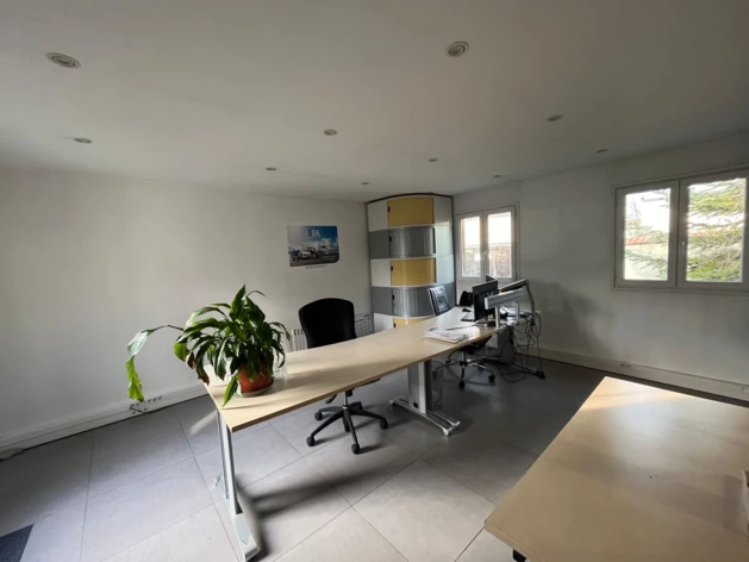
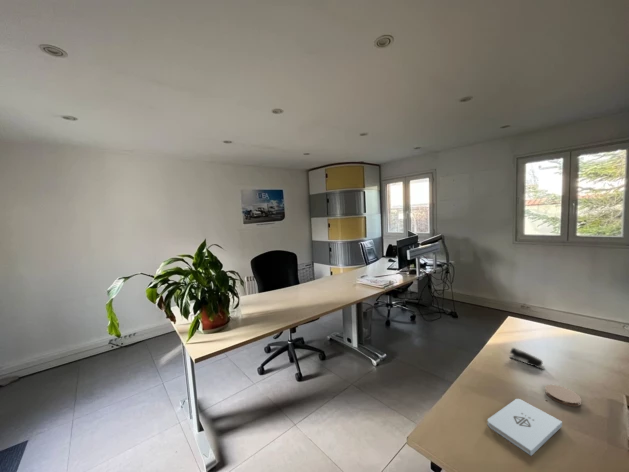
+ notepad (523, 423)
+ coaster (562, 395)
+ stapler (526, 357)
